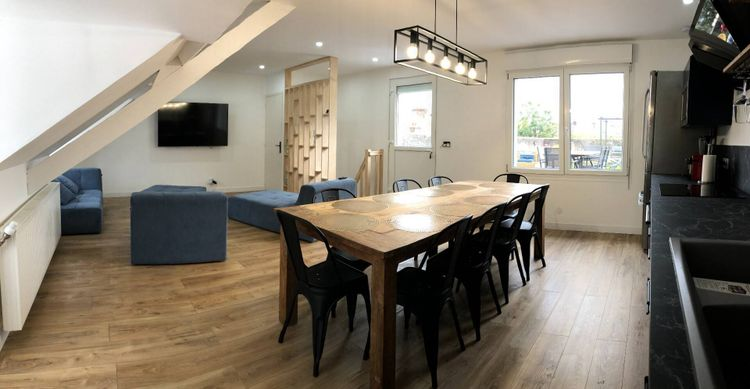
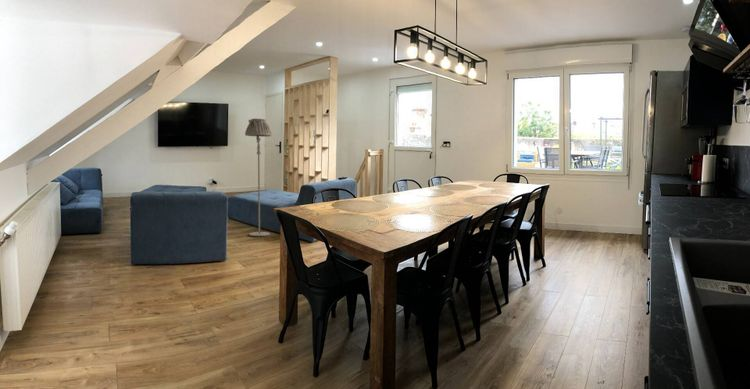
+ floor lamp (258, 177)
